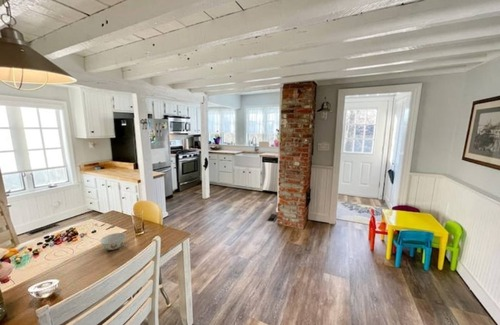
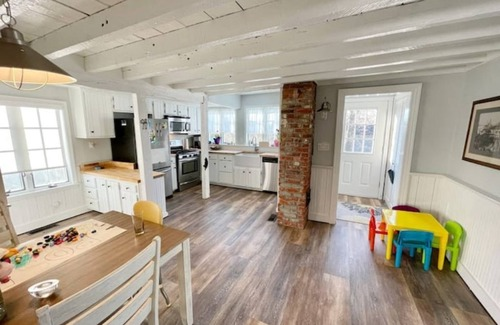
- chinaware (114, 242)
